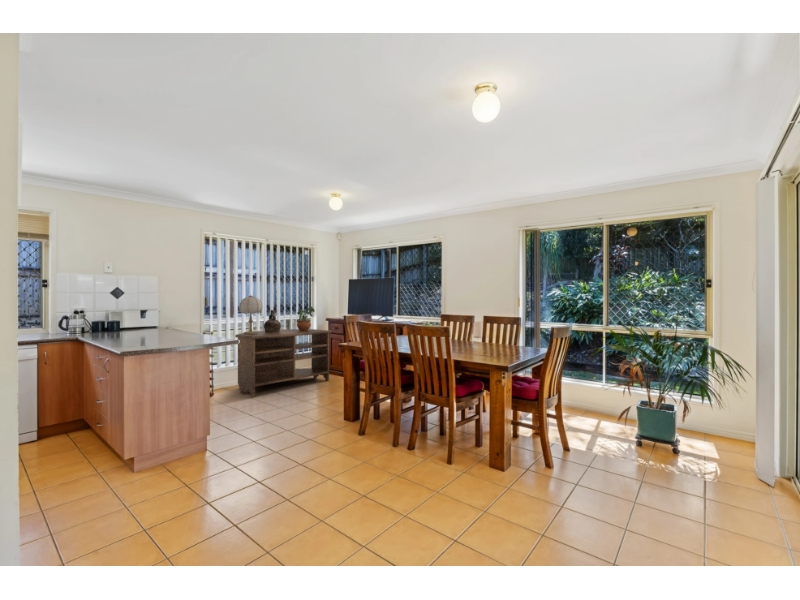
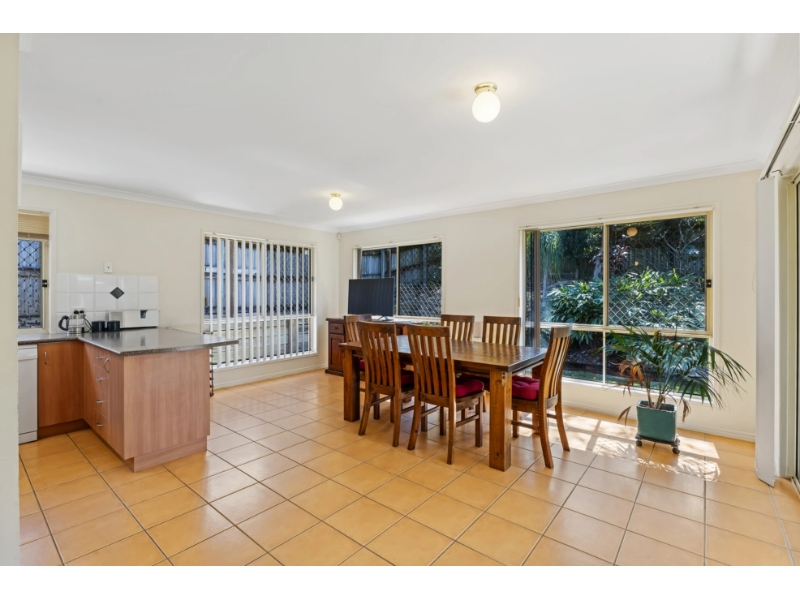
- table lamp (250, 314)
- vessel (273, 320)
- tv stand (279, 358)
- potted plant (306, 317)
